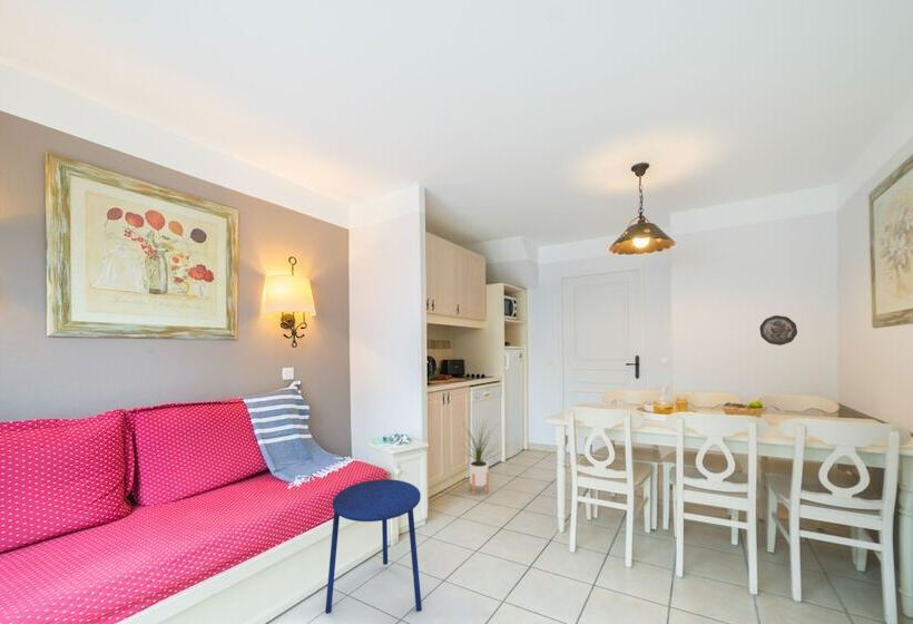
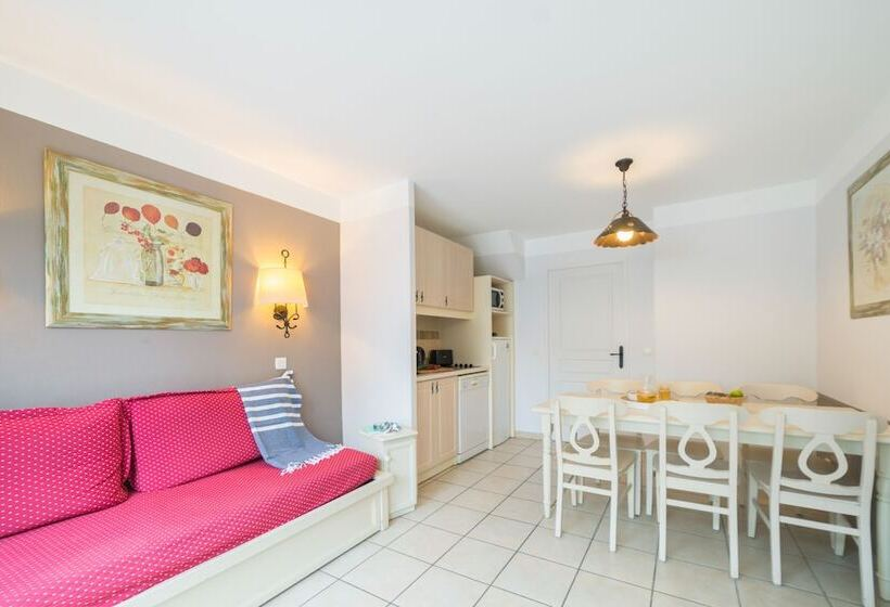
- house plant (478, 454)
- decorative plate (777, 330)
- side table (383, 547)
